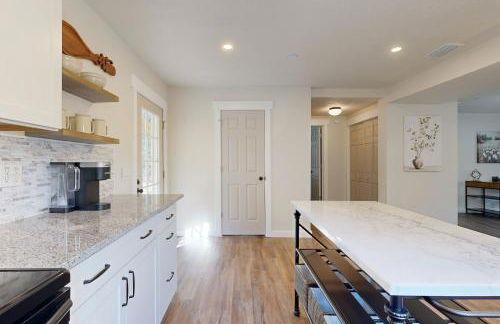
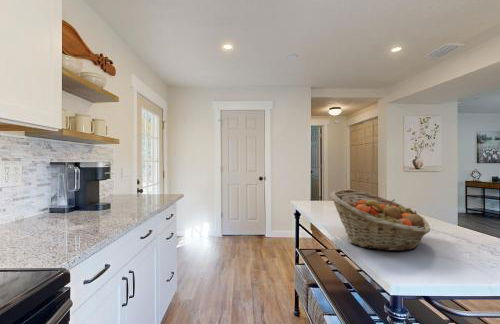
+ fruit basket (377, 215)
